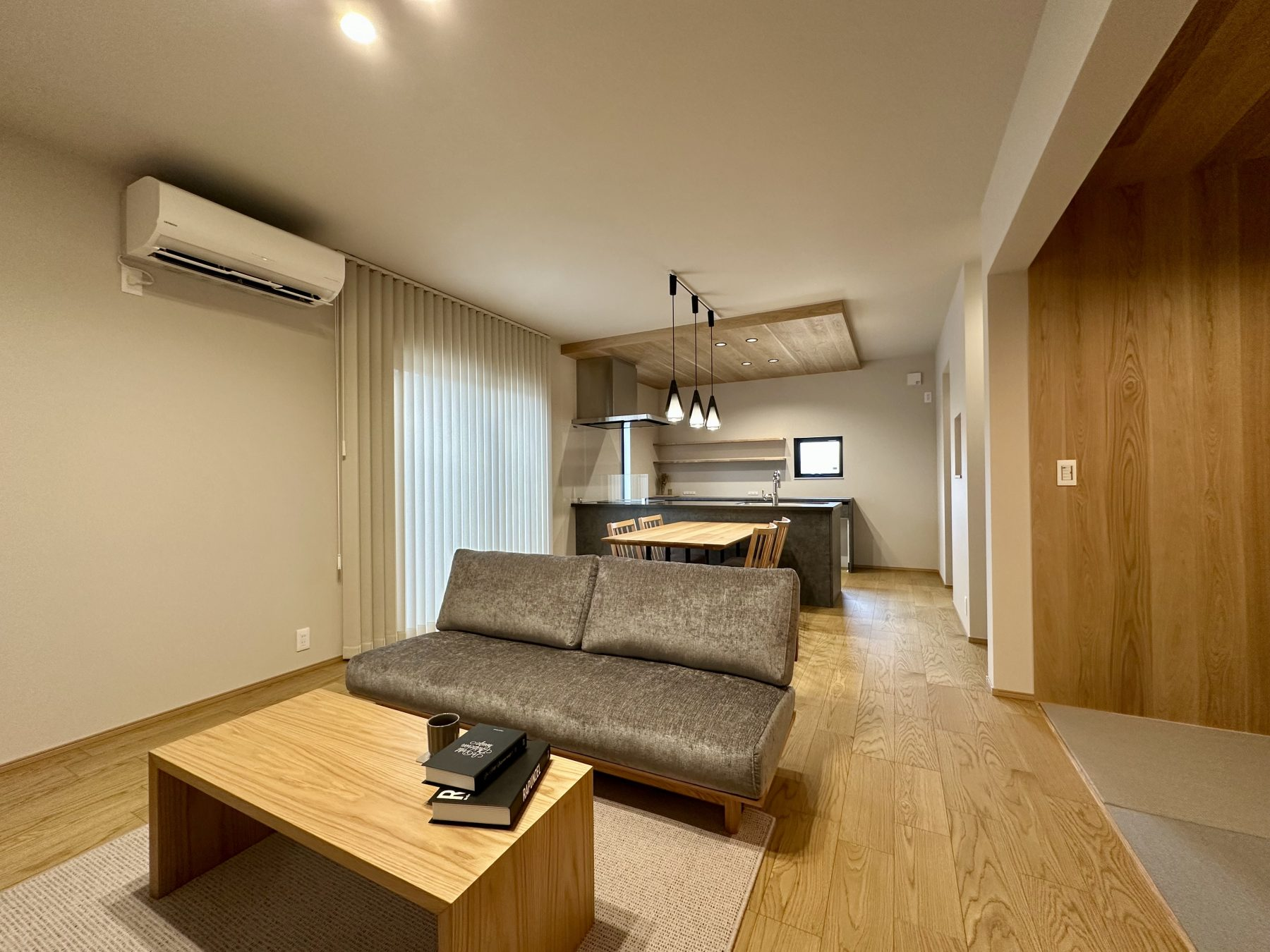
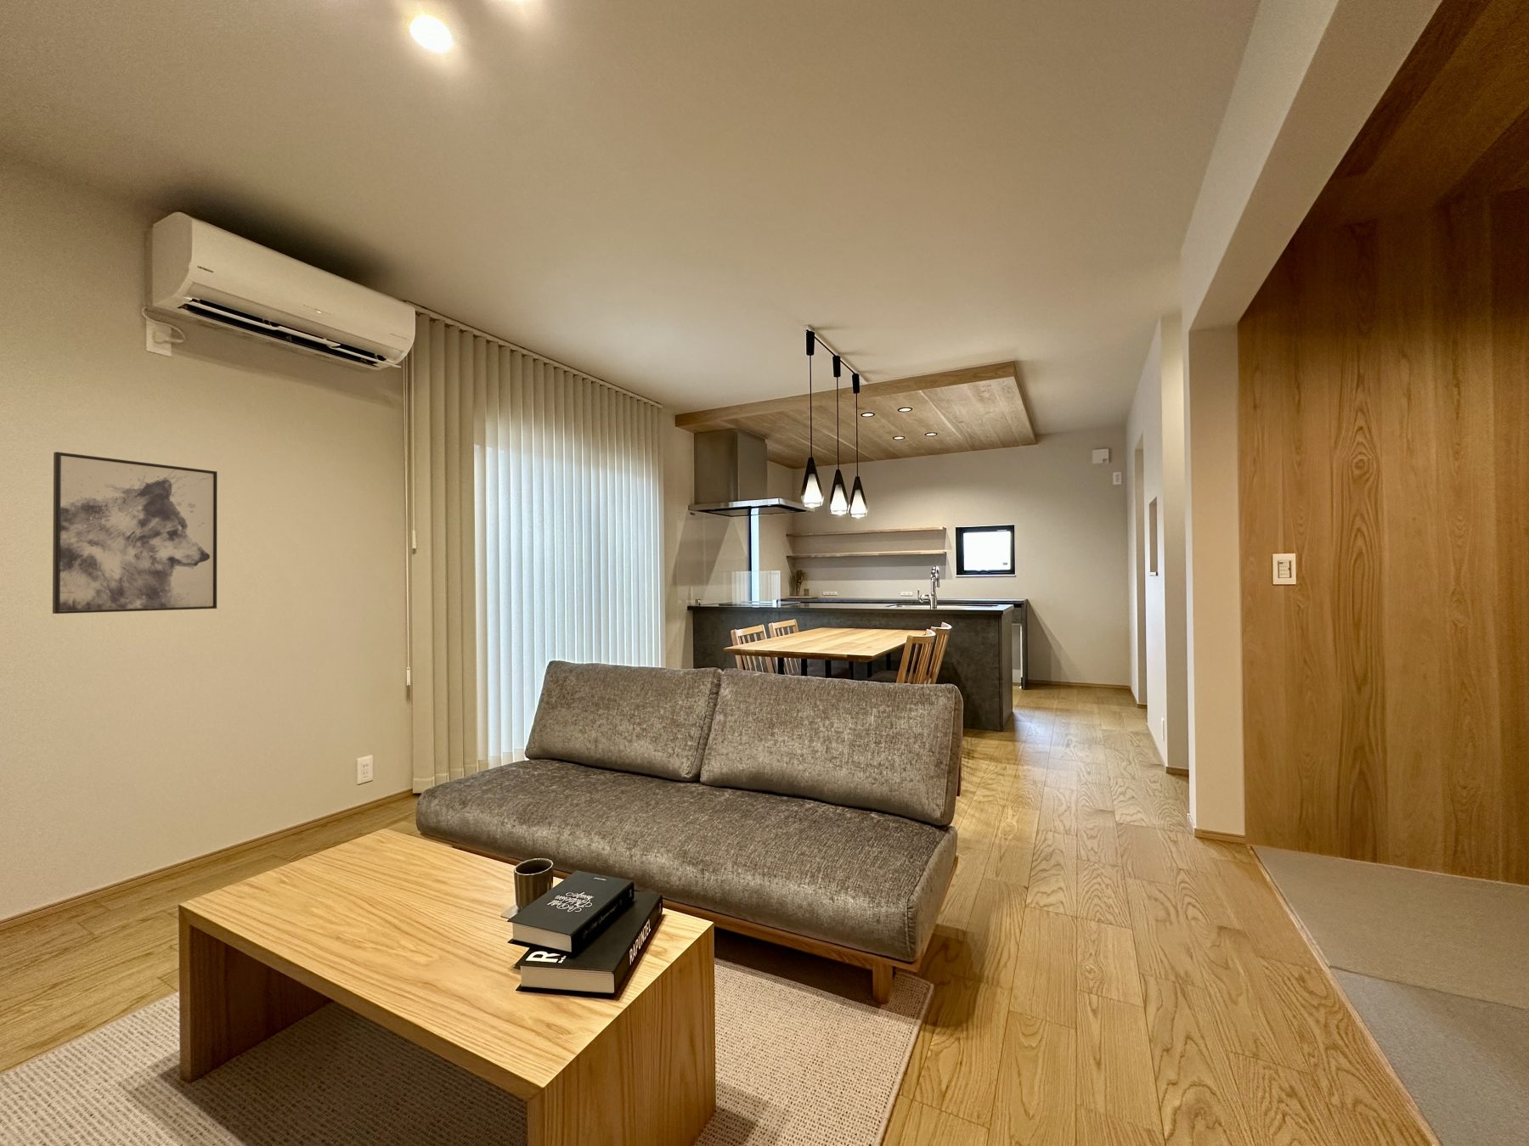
+ wall art (141, 537)
